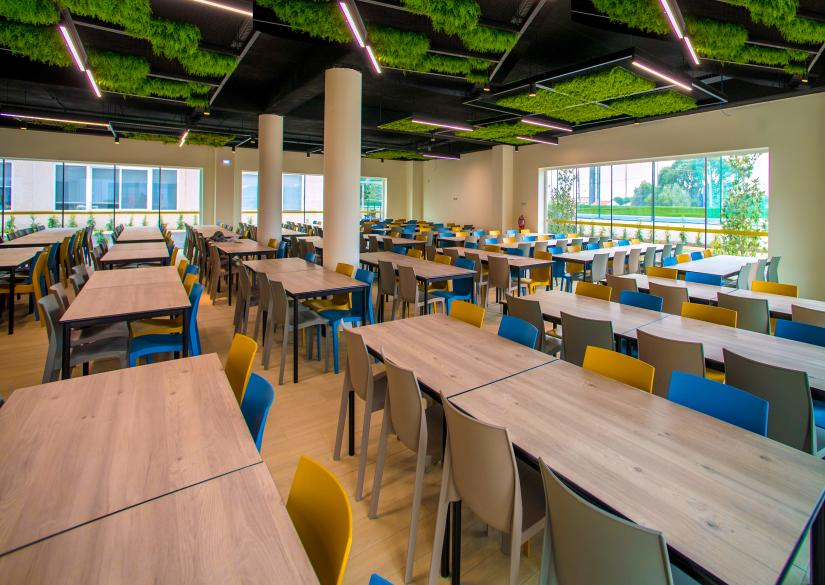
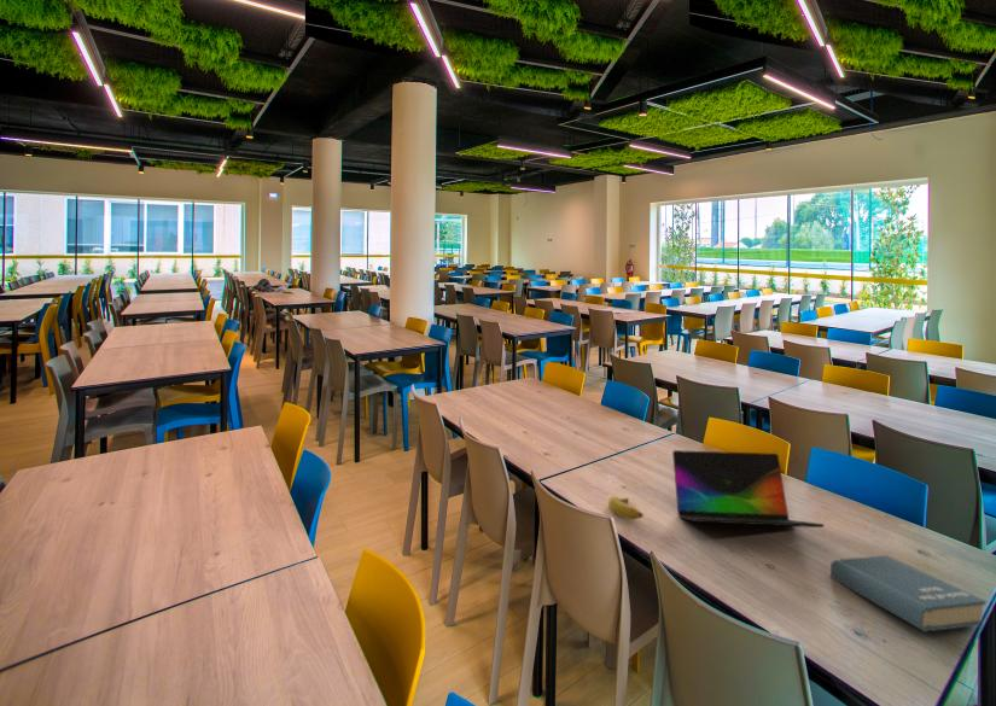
+ book (901, 589)
+ banana (627, 507)
+ laptop (740, 495)
